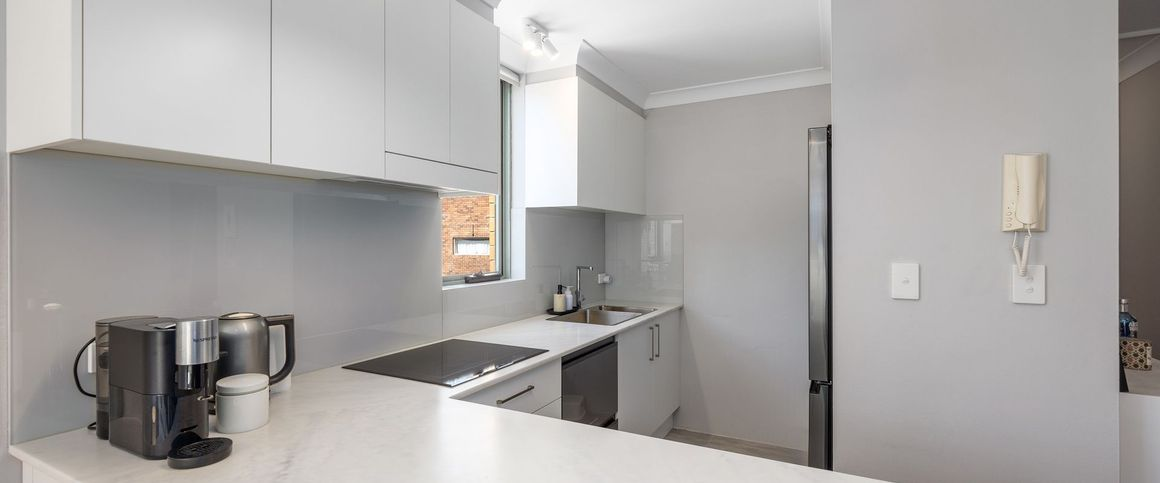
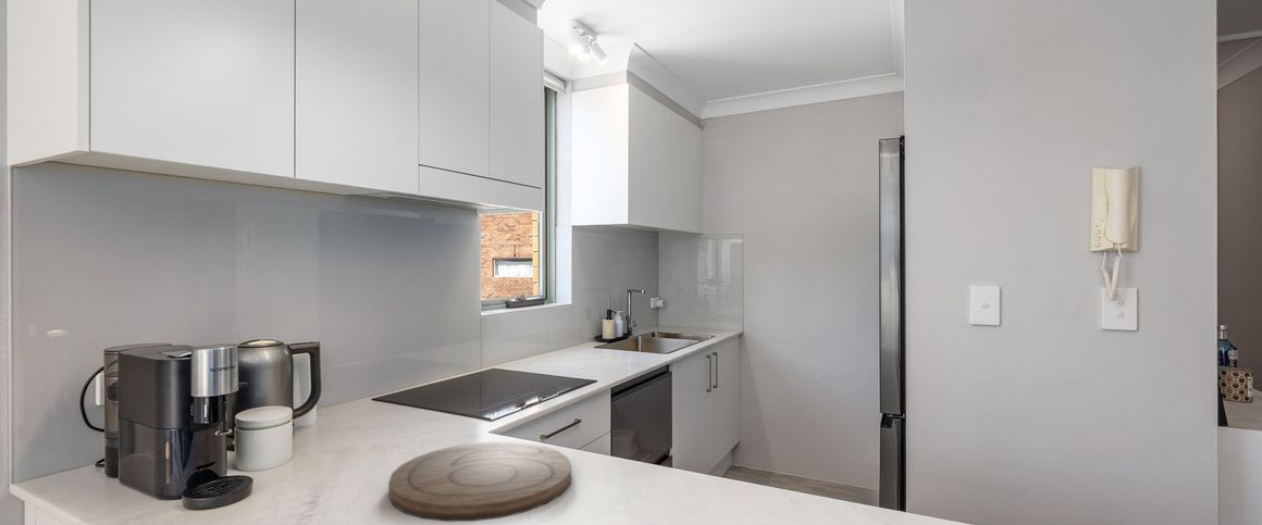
+ cutting board (483, 475)
